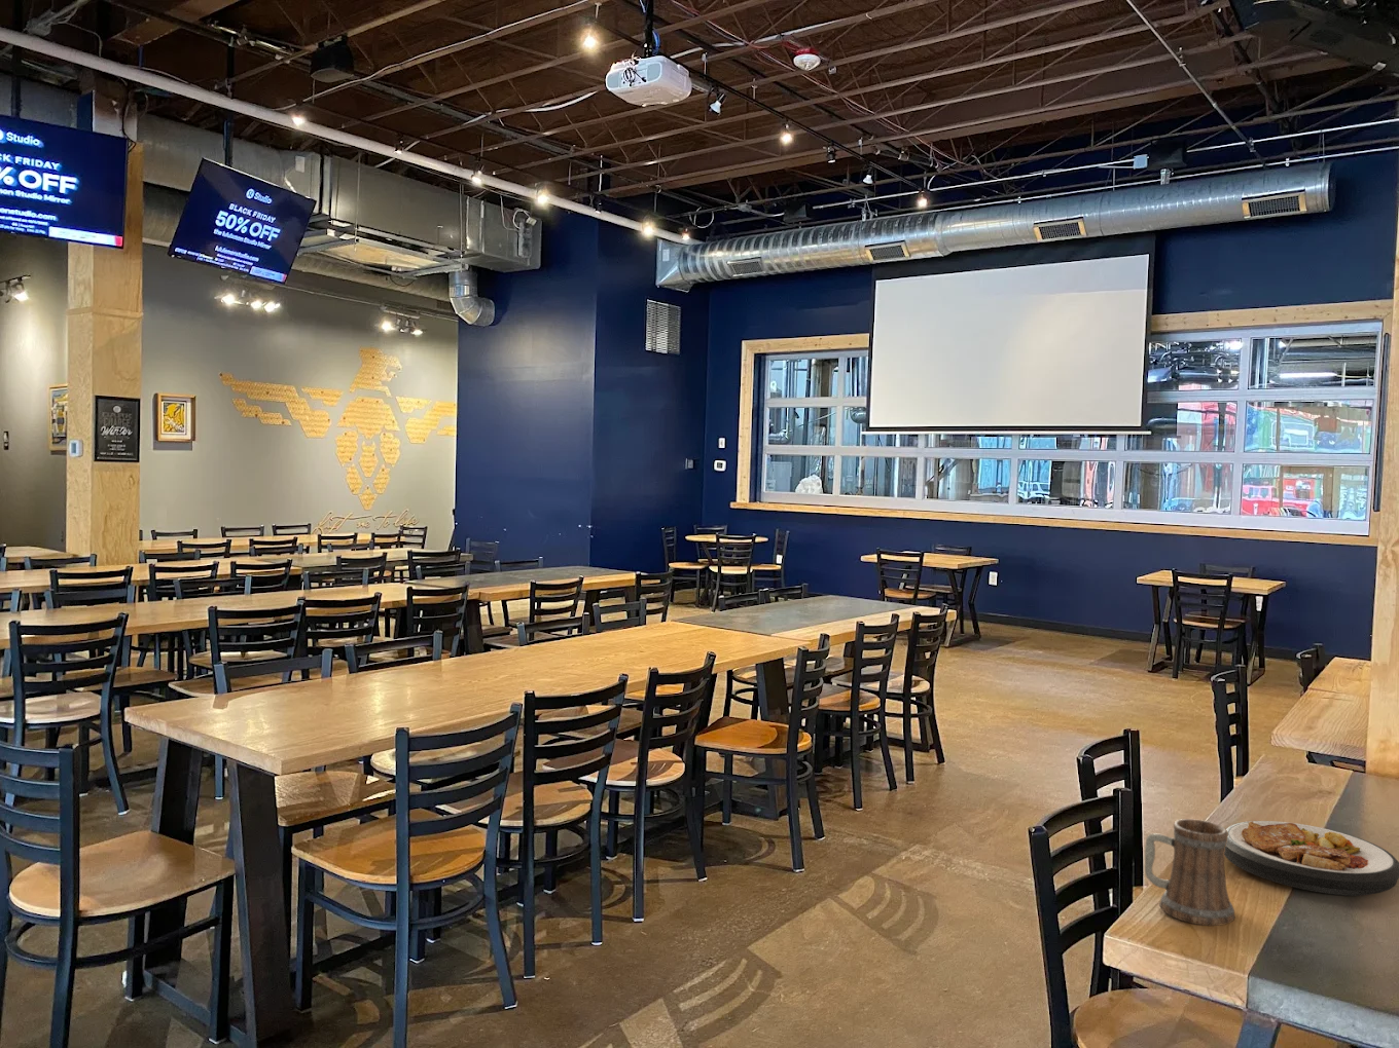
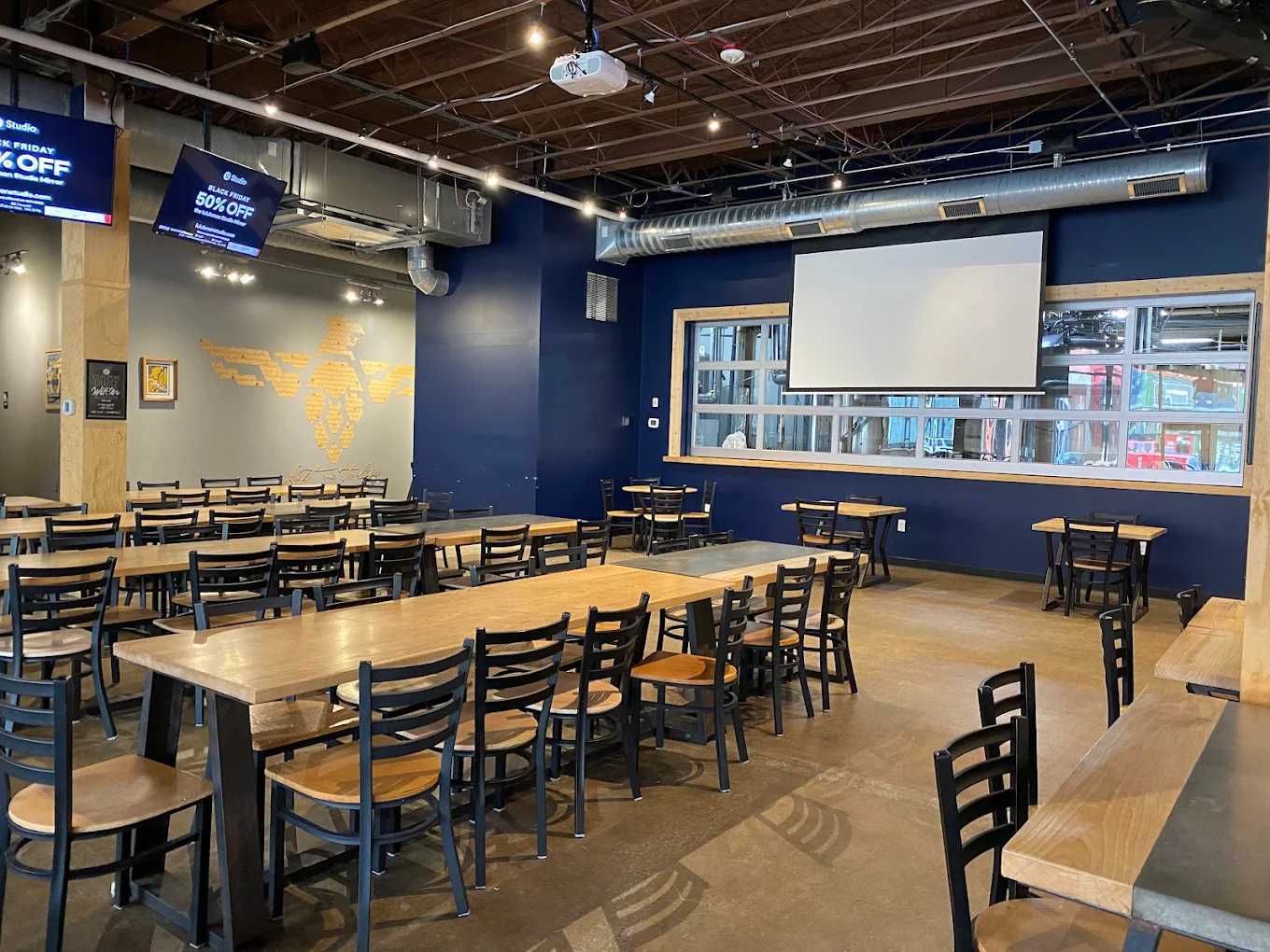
- plate (1308, 849)
- beer mug (1190, 867)
